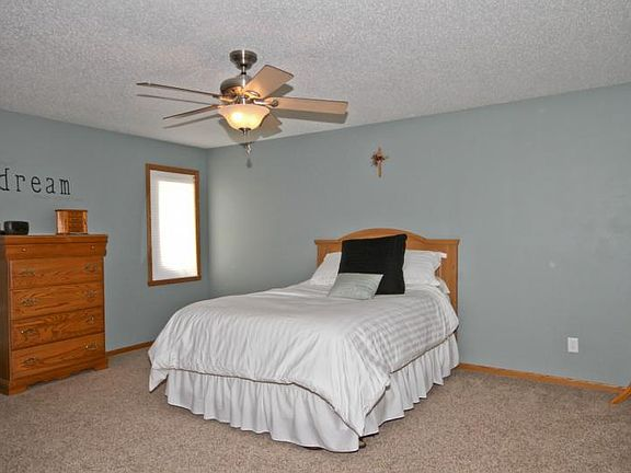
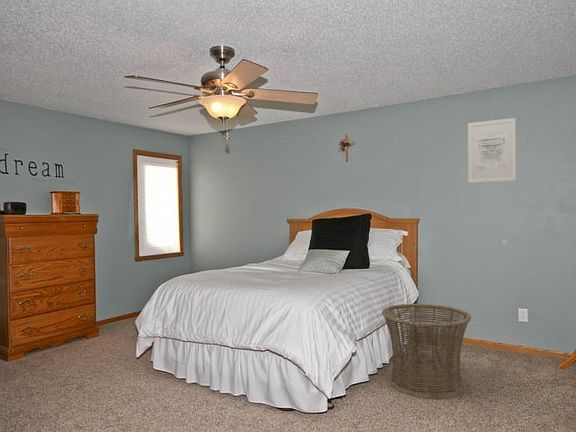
+ wall art (491, 151)
+ basket (425, 348)
